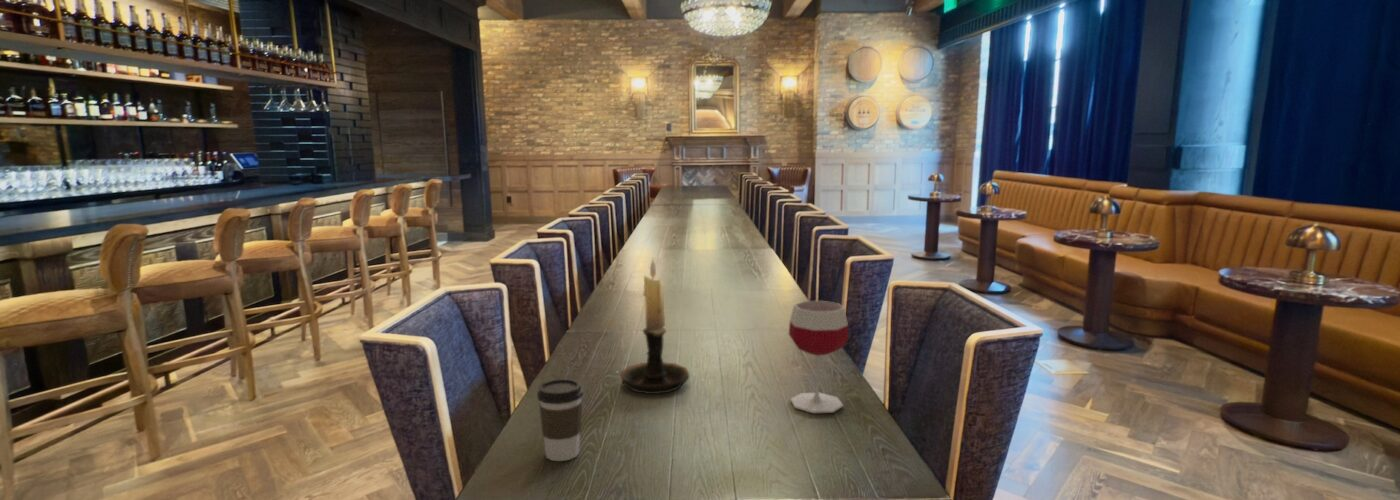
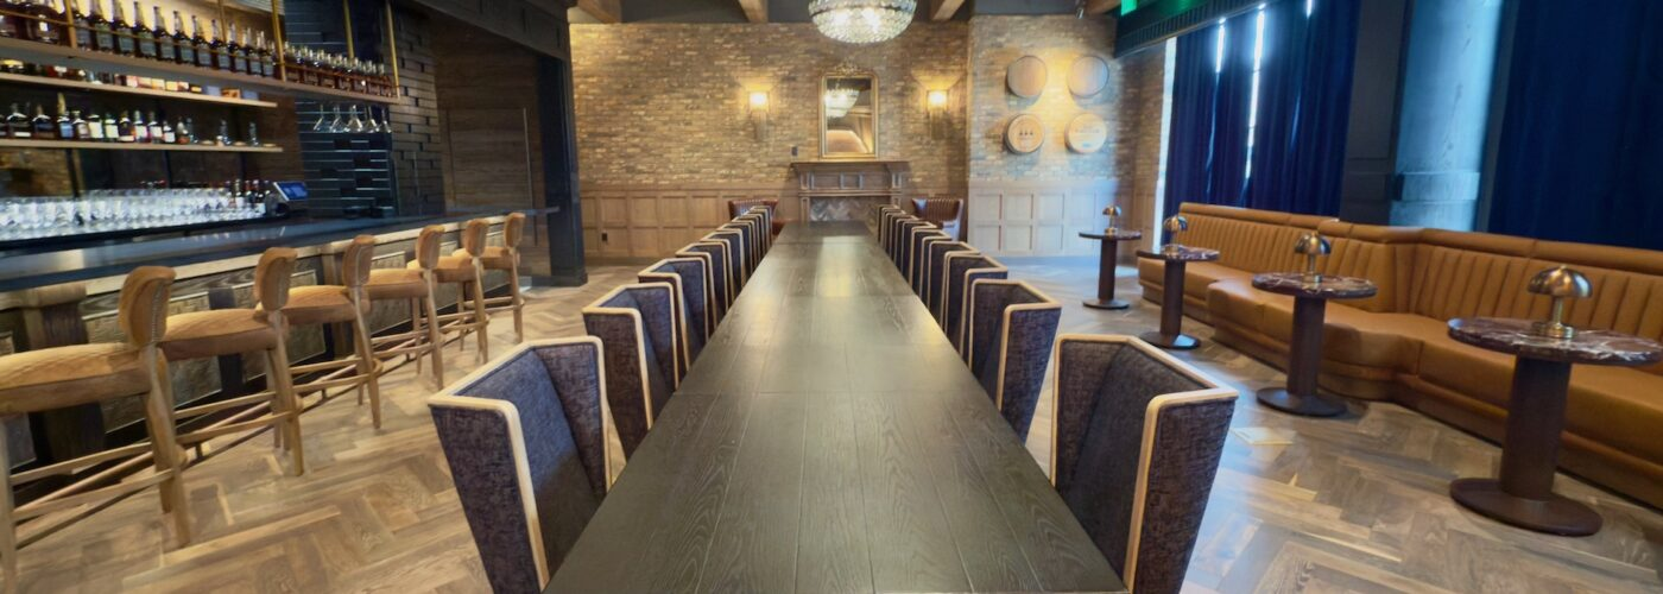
- candle holder (655, 318)
- coffee cup (561, 419)
- wineglass (817, 355)
